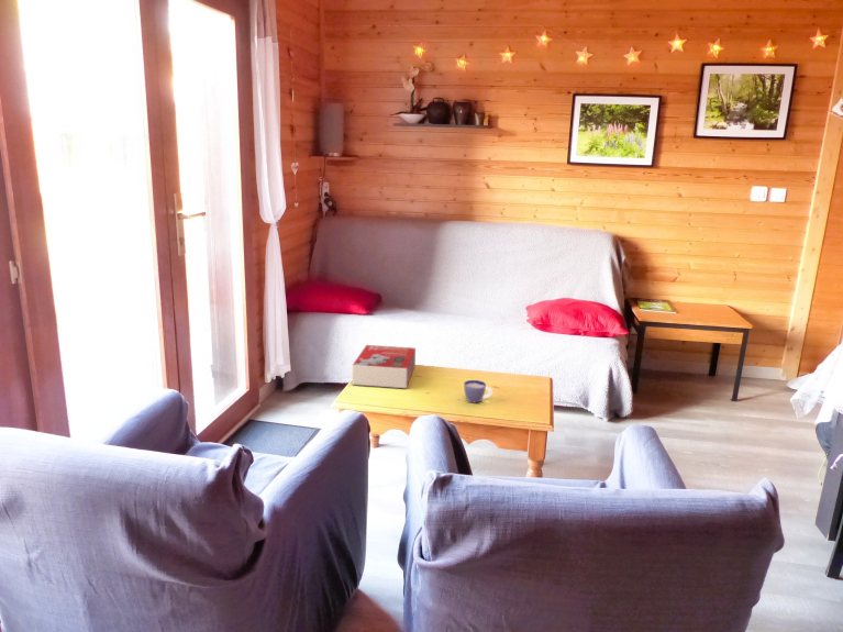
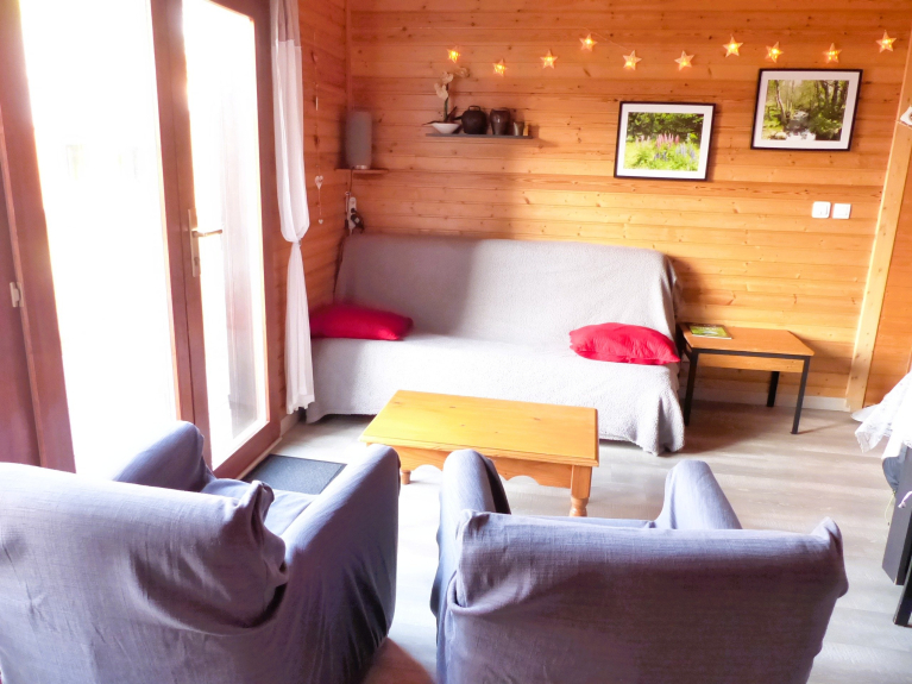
- cup (477, 391)
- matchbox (385, 365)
